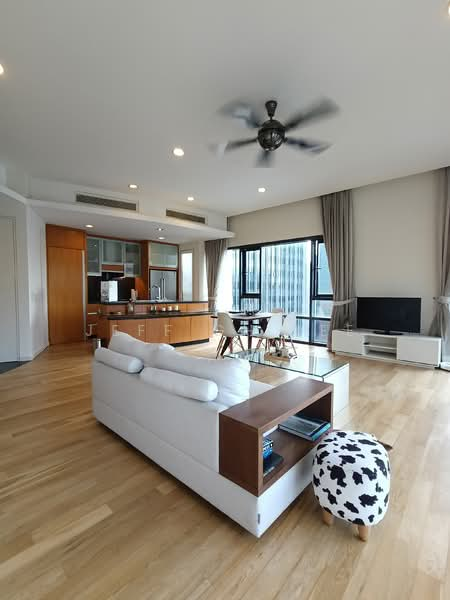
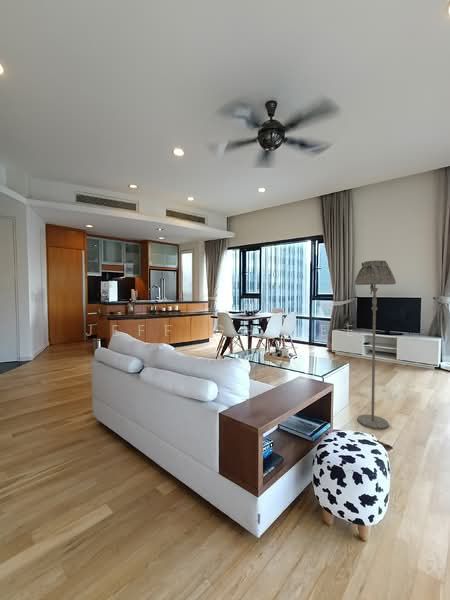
+ floor lamp (373, 342)
